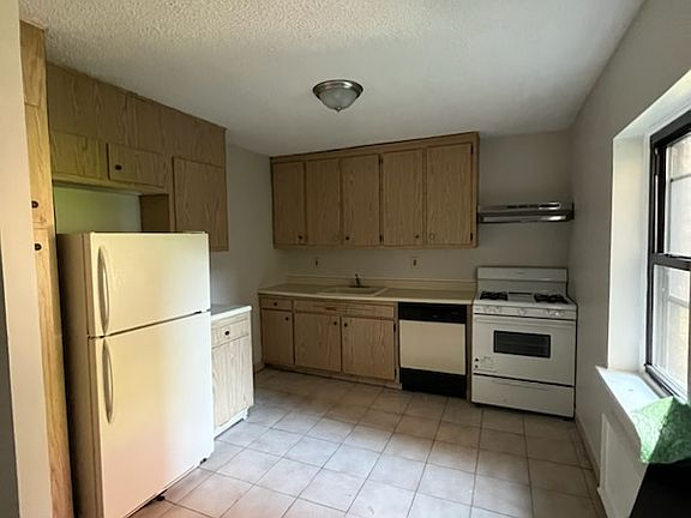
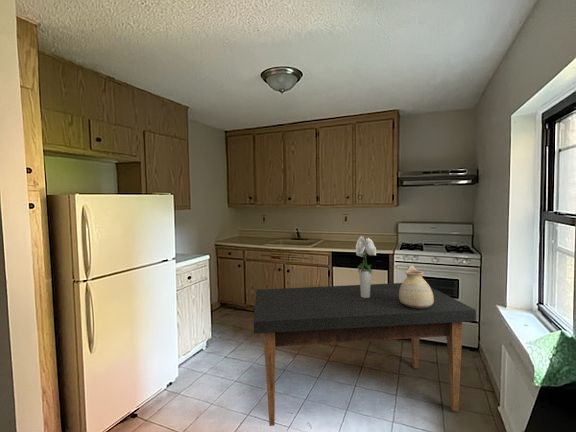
+ ceramic pitcher (415, 286)
+ dining table (352, 341)
+ bouquet (365, 265)
